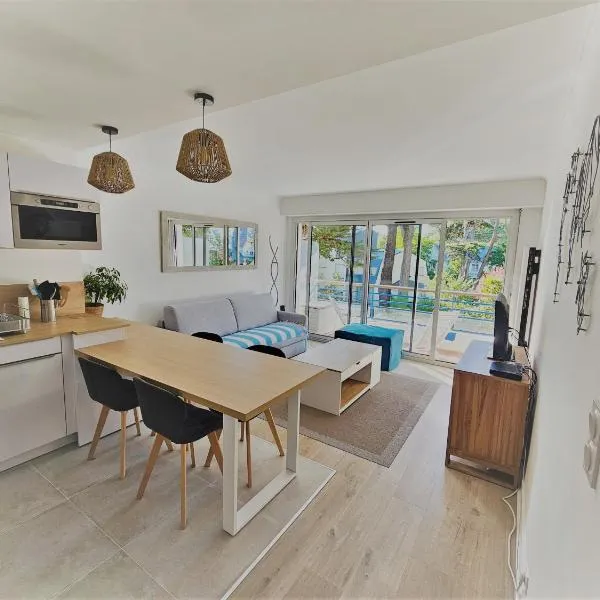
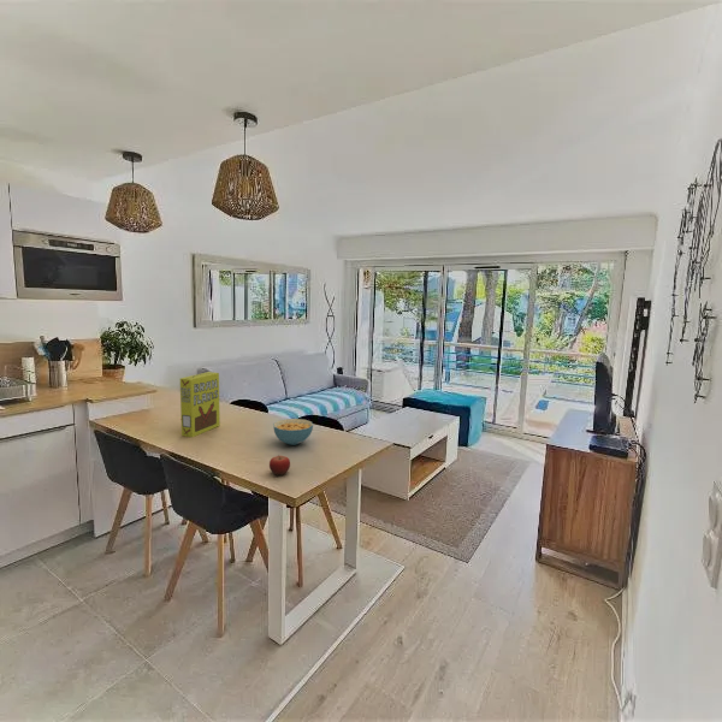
+ cereal box (200, 403)
+ cereal bowl (292, 433)
+ fruit (279, 463)
